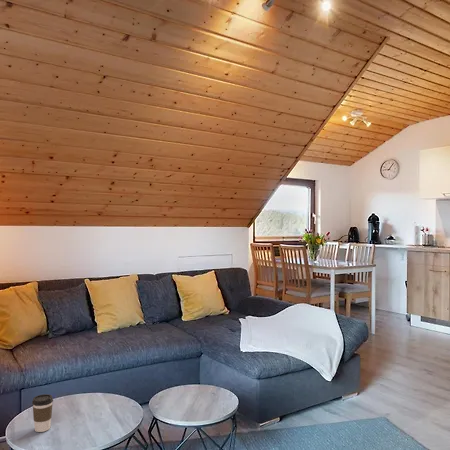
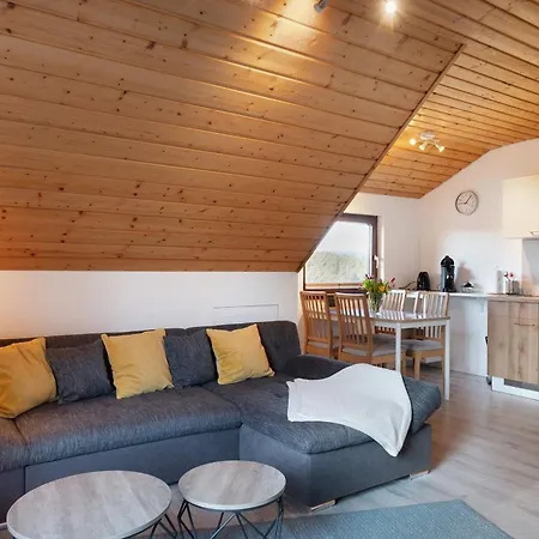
- coffee cup (42, 413)
